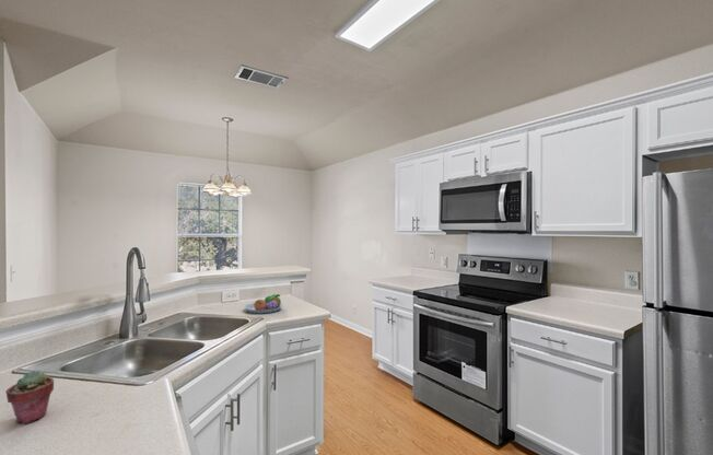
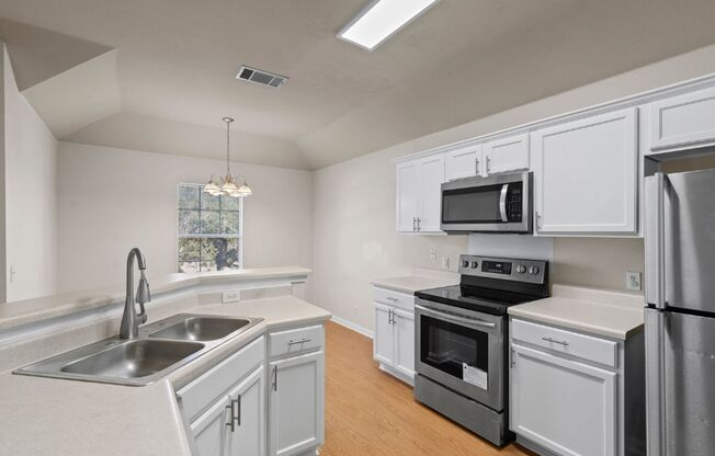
- potted succulent (31, 394)
- fruit bowl (265, 302)
